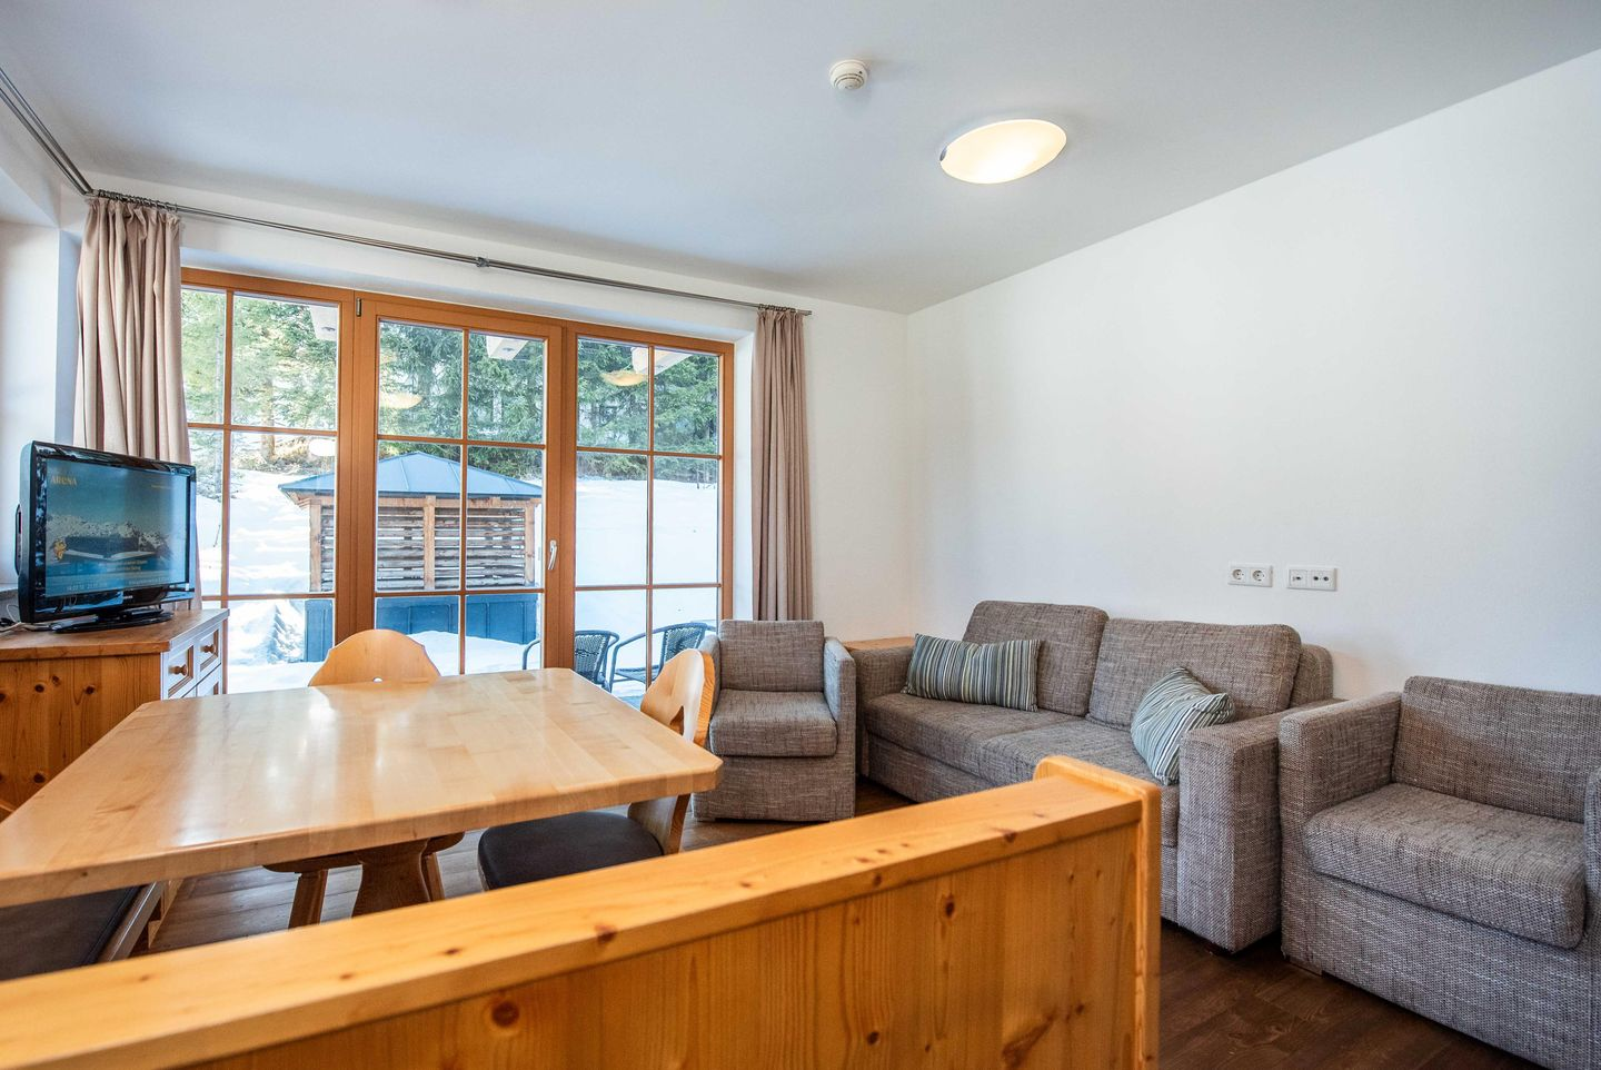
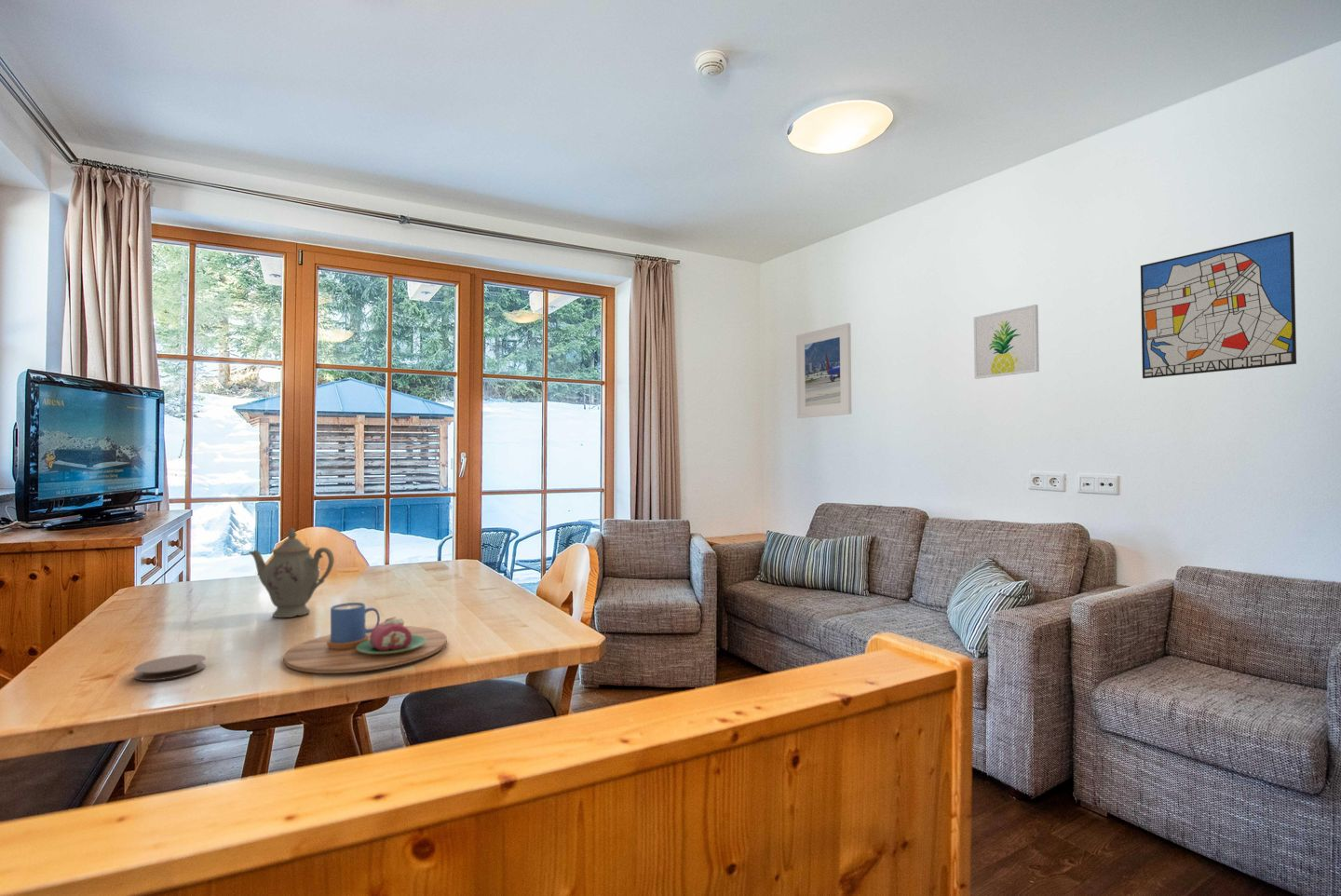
+ mug (369, 608)
+ chinaware (291, 571)
+ wall art (1212, 310)
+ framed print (822, 373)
+ coaster (170, 667)
+ wall art (1005, 343)
